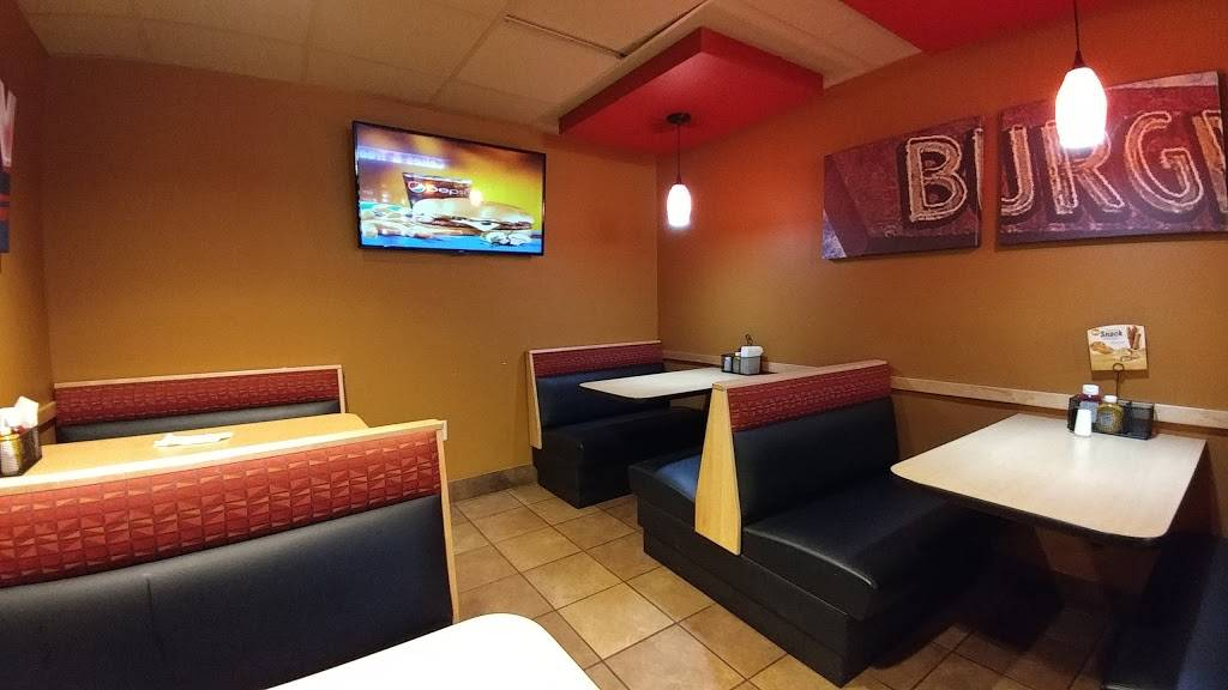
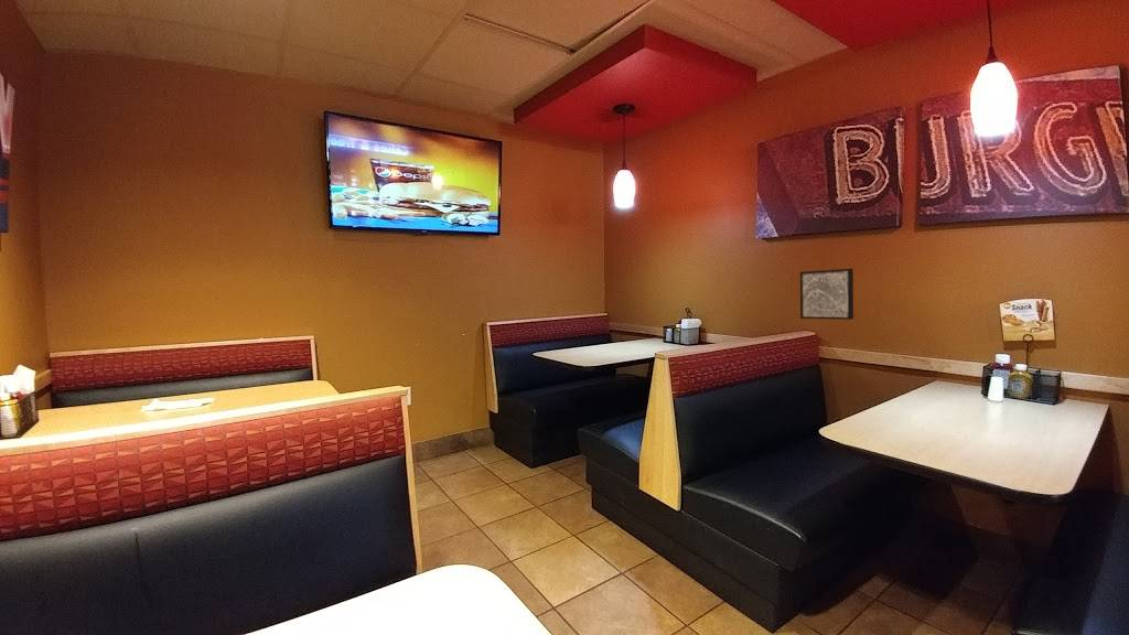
+ wall art (825, 294)
